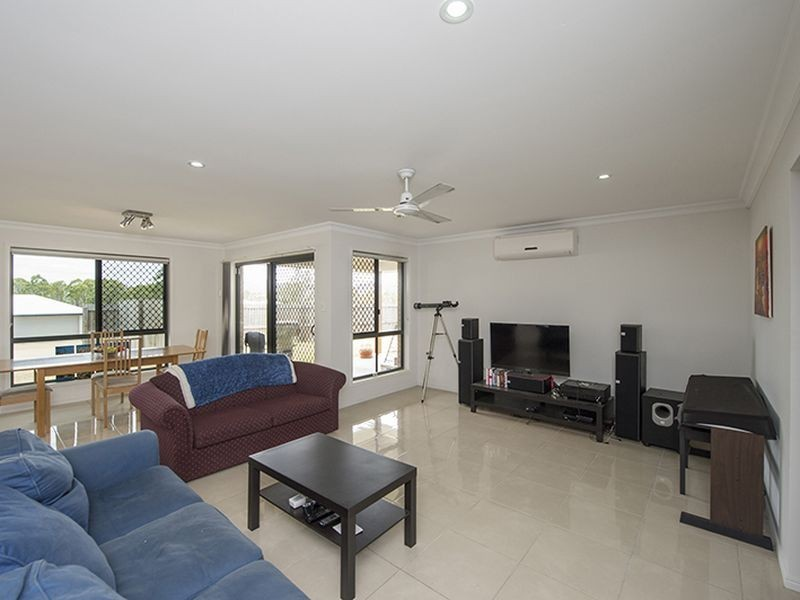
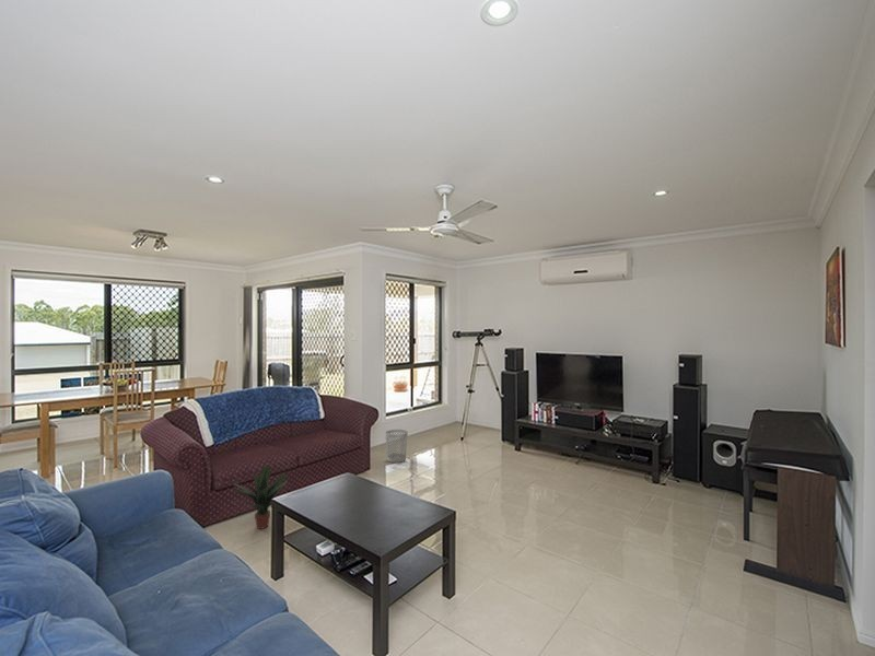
+ wastebasket (396, 445)
+ potted plant (257, 496)
